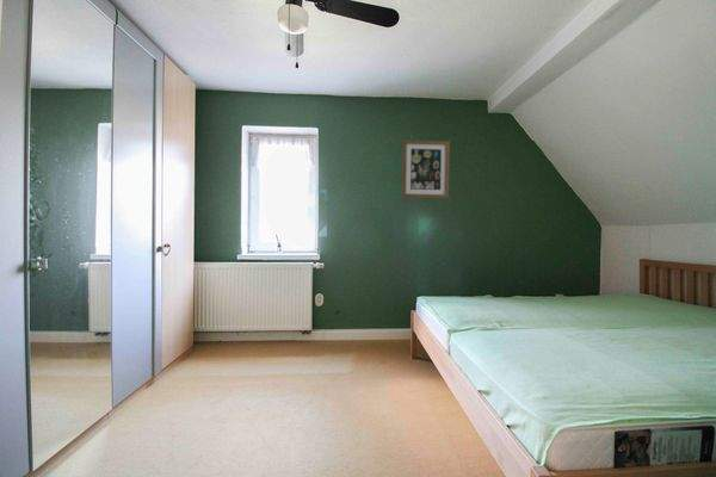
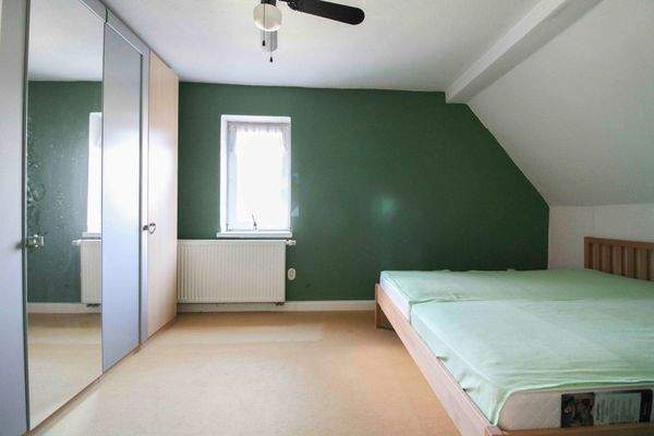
- wall art (425, 169)
